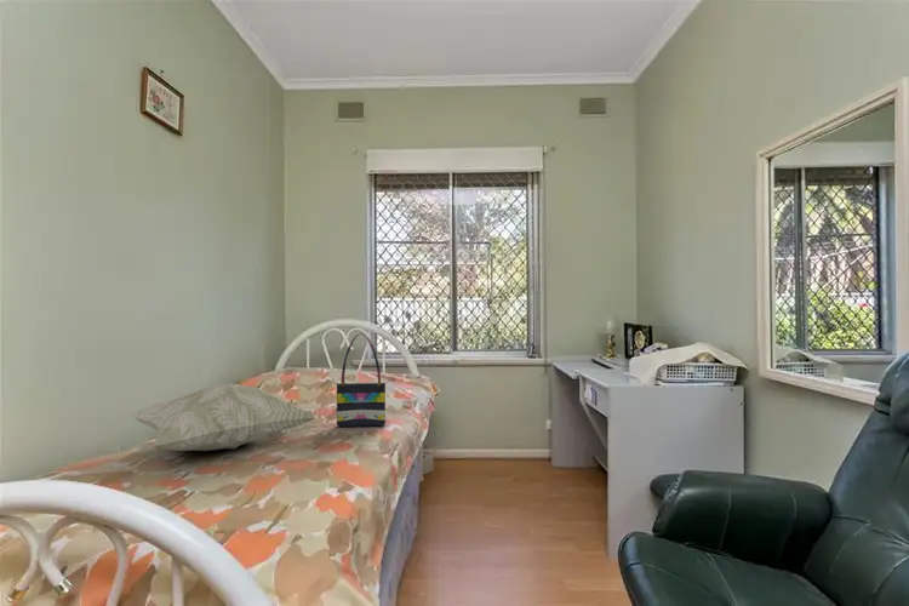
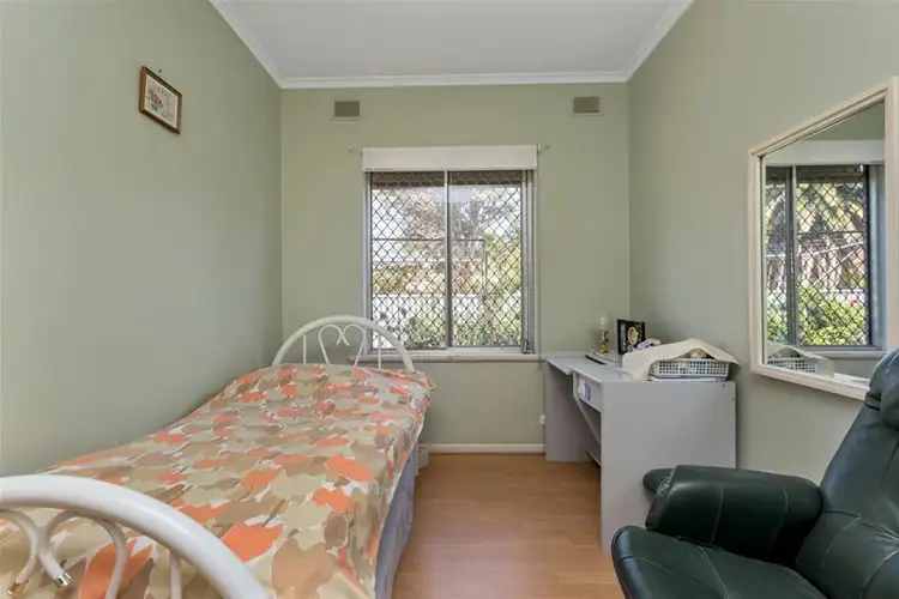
- decorative pillow (222, 416)
- tote bag (360, 383)
